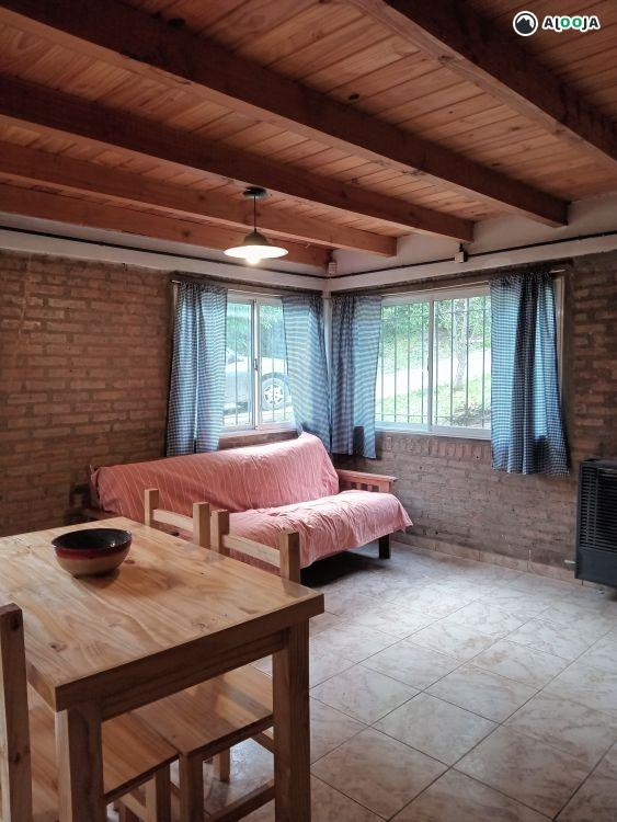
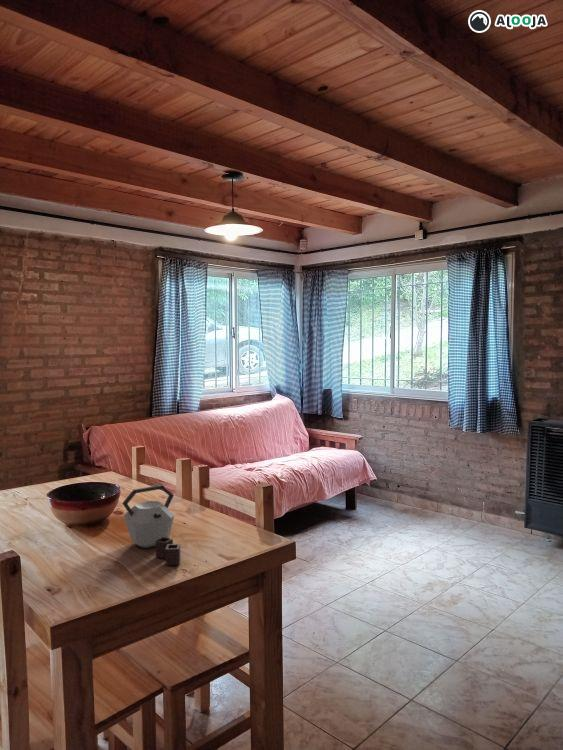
+ kettle (157, 521)
